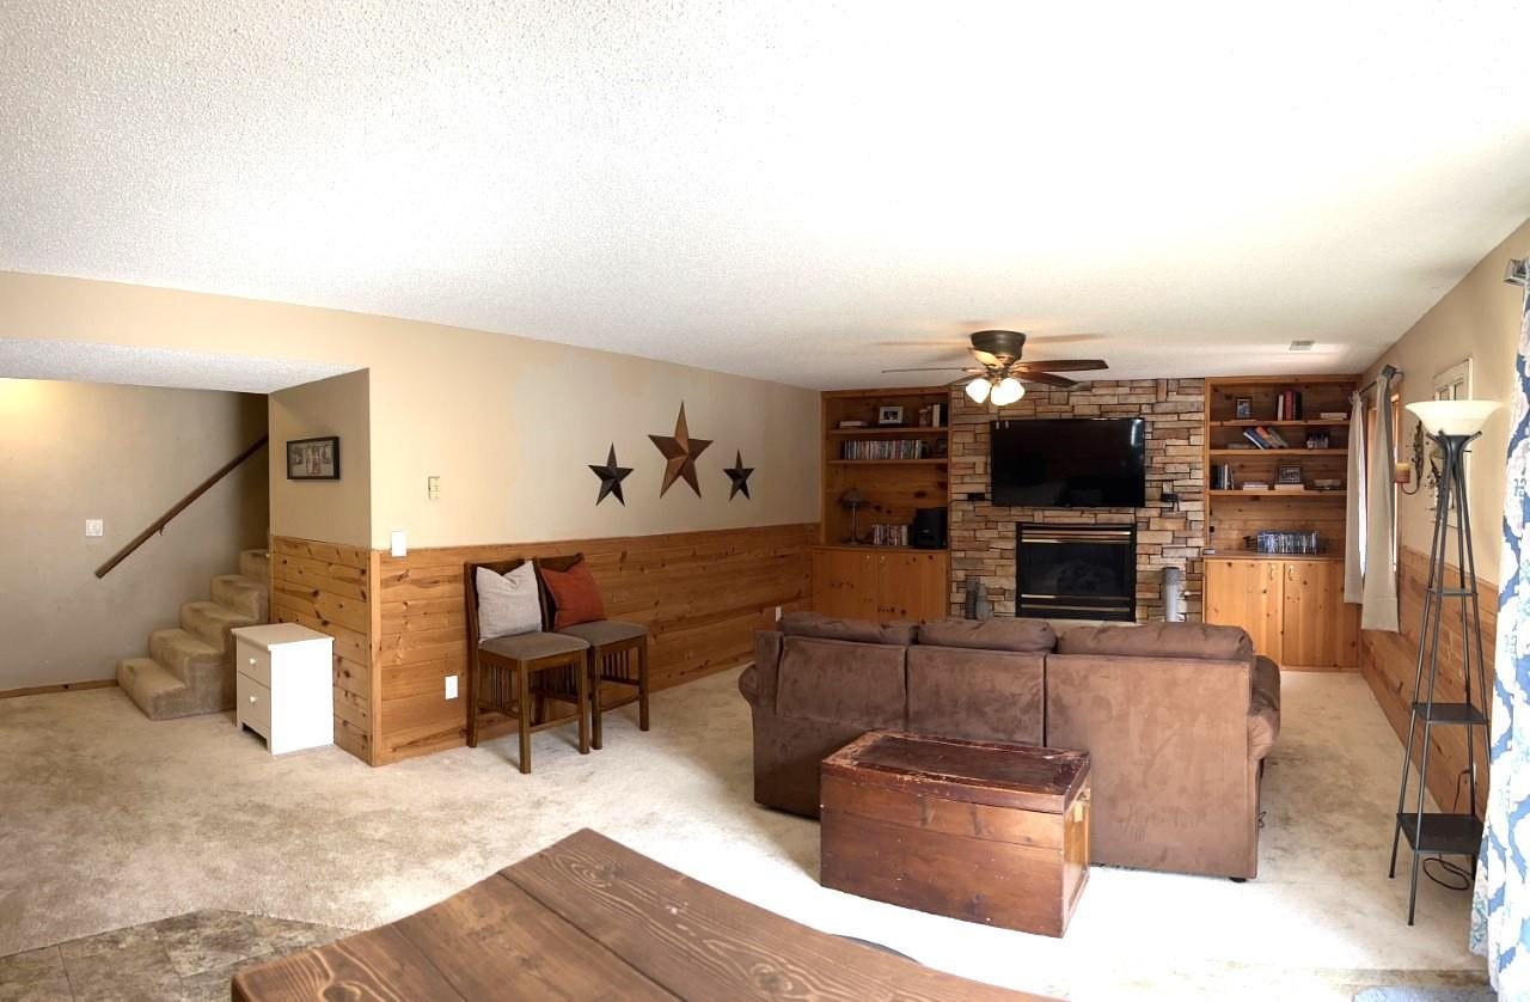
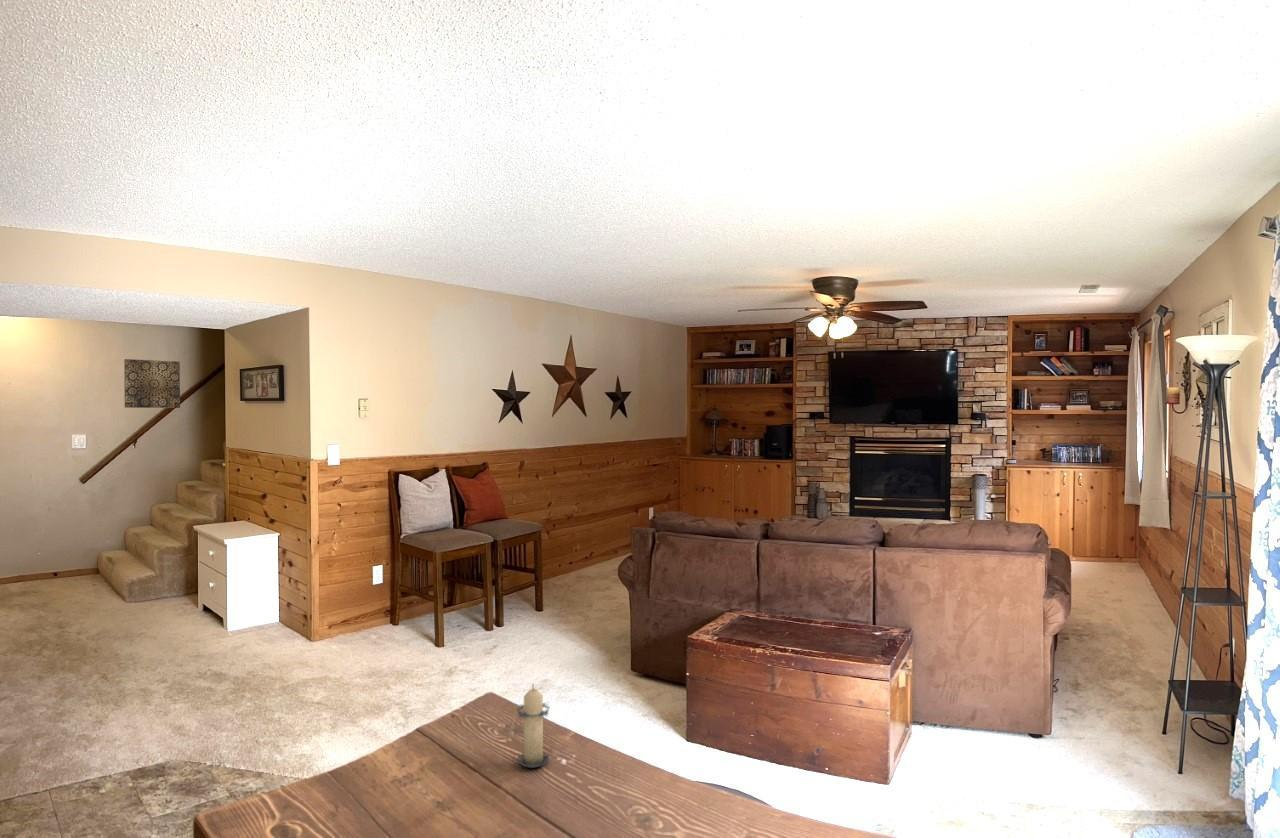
+ wall art (152, 384)
+ candle (533, 723)
